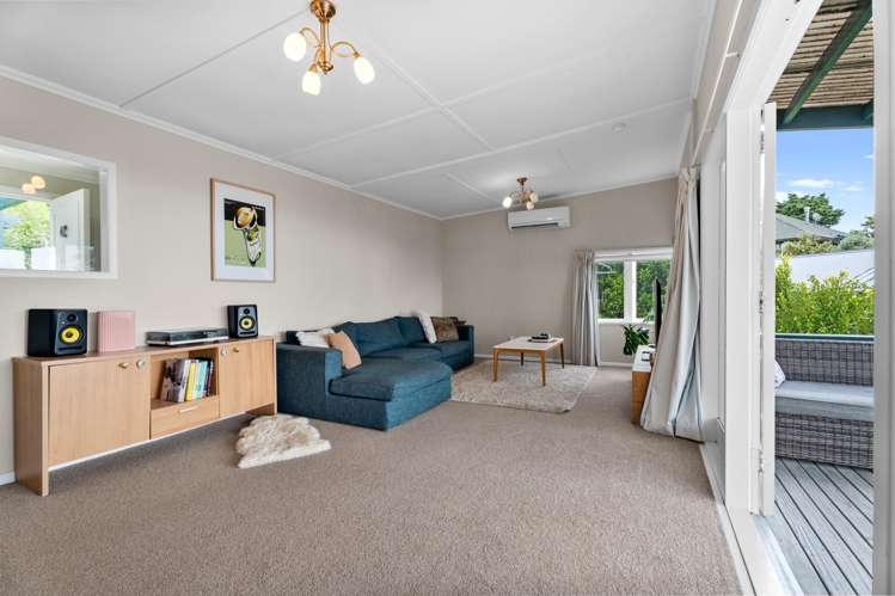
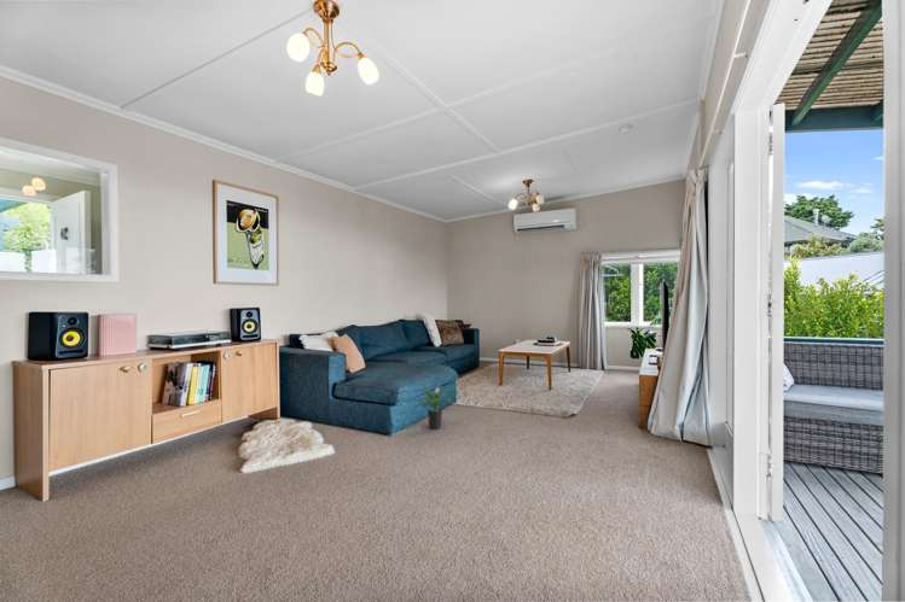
+ potted plant (435, 407)
